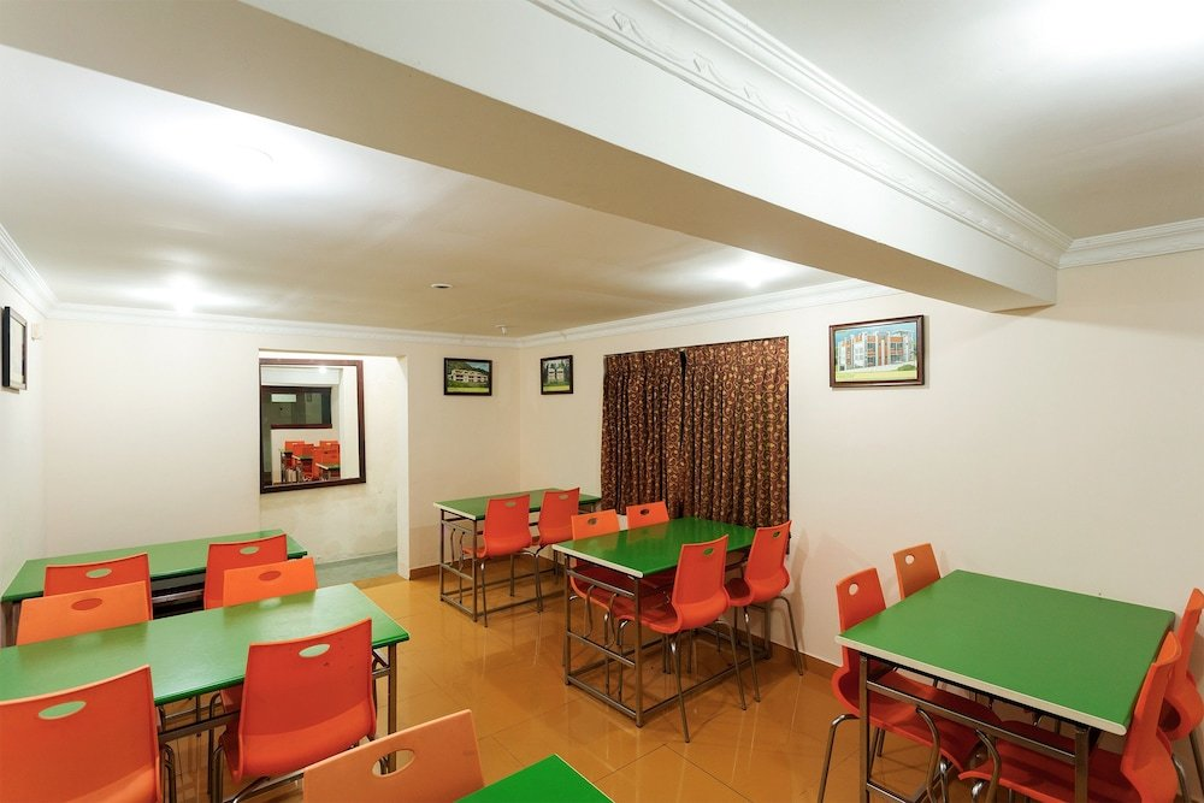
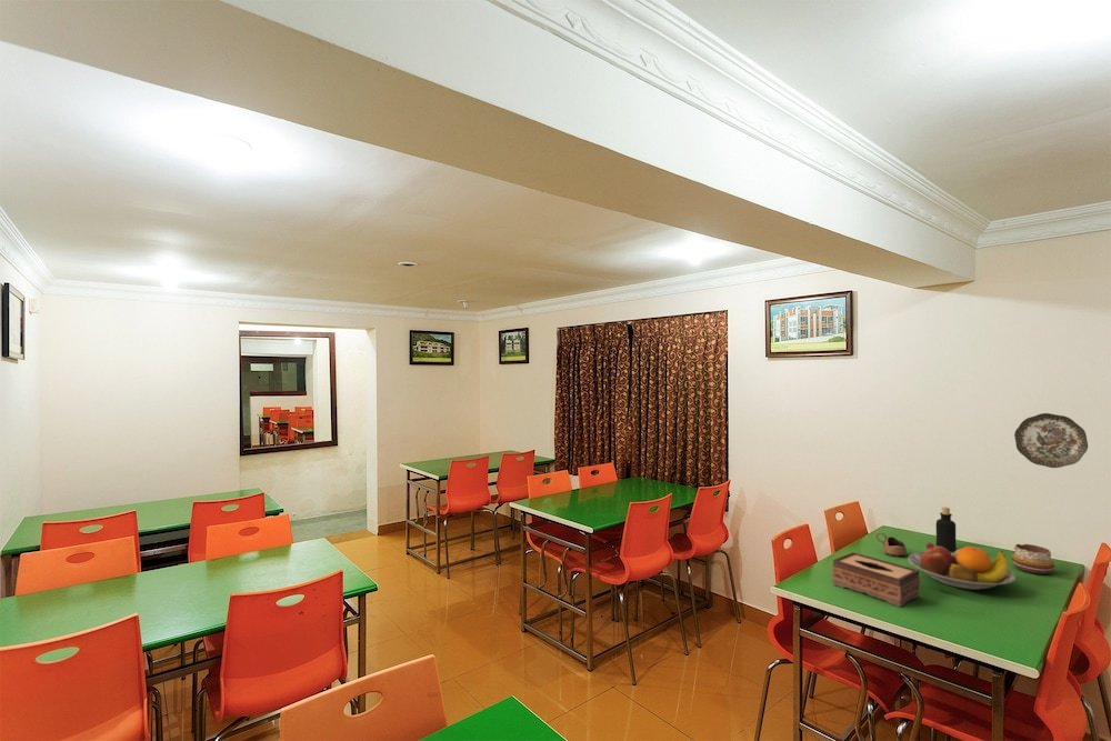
+ bottle (945, 528)
+ tissue box (874, 577)
+ decorative bowl (1032, 559)
+ cup (891, 543)
+ decorative plate (1050, 440)
+ fruit bowl (959, 562)
